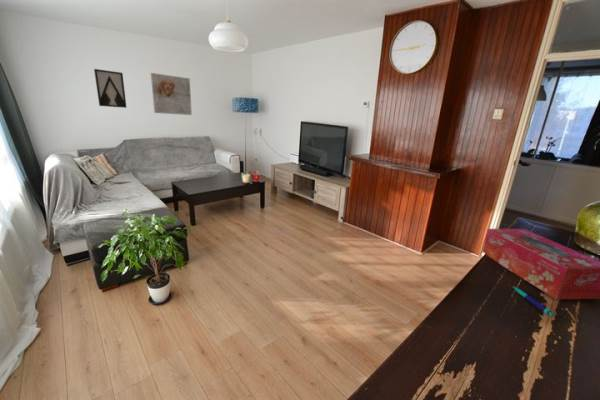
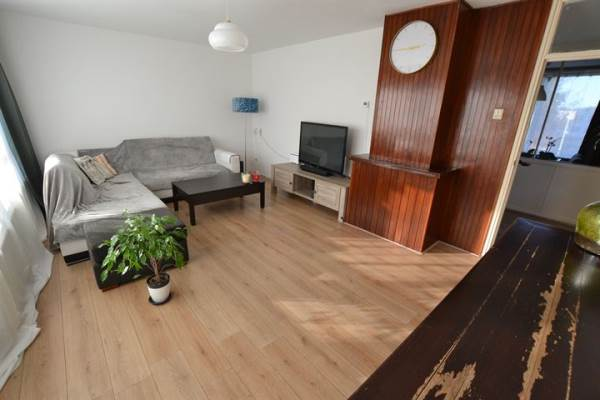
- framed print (172, 95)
- wall art (111, 89)
- tissue box (538, 259)
- pen (531, 299)
